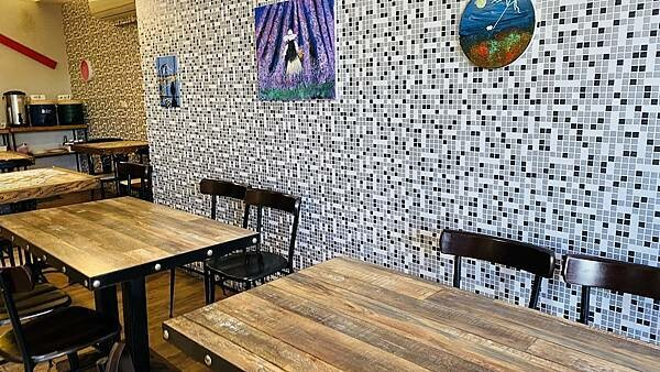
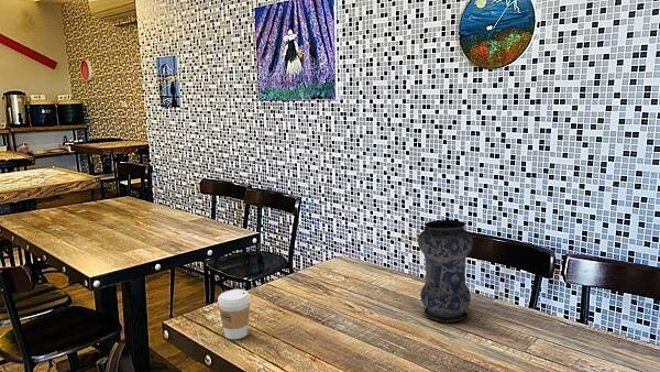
+ vase (444, 269)
+ coffee cup (234, 314)
